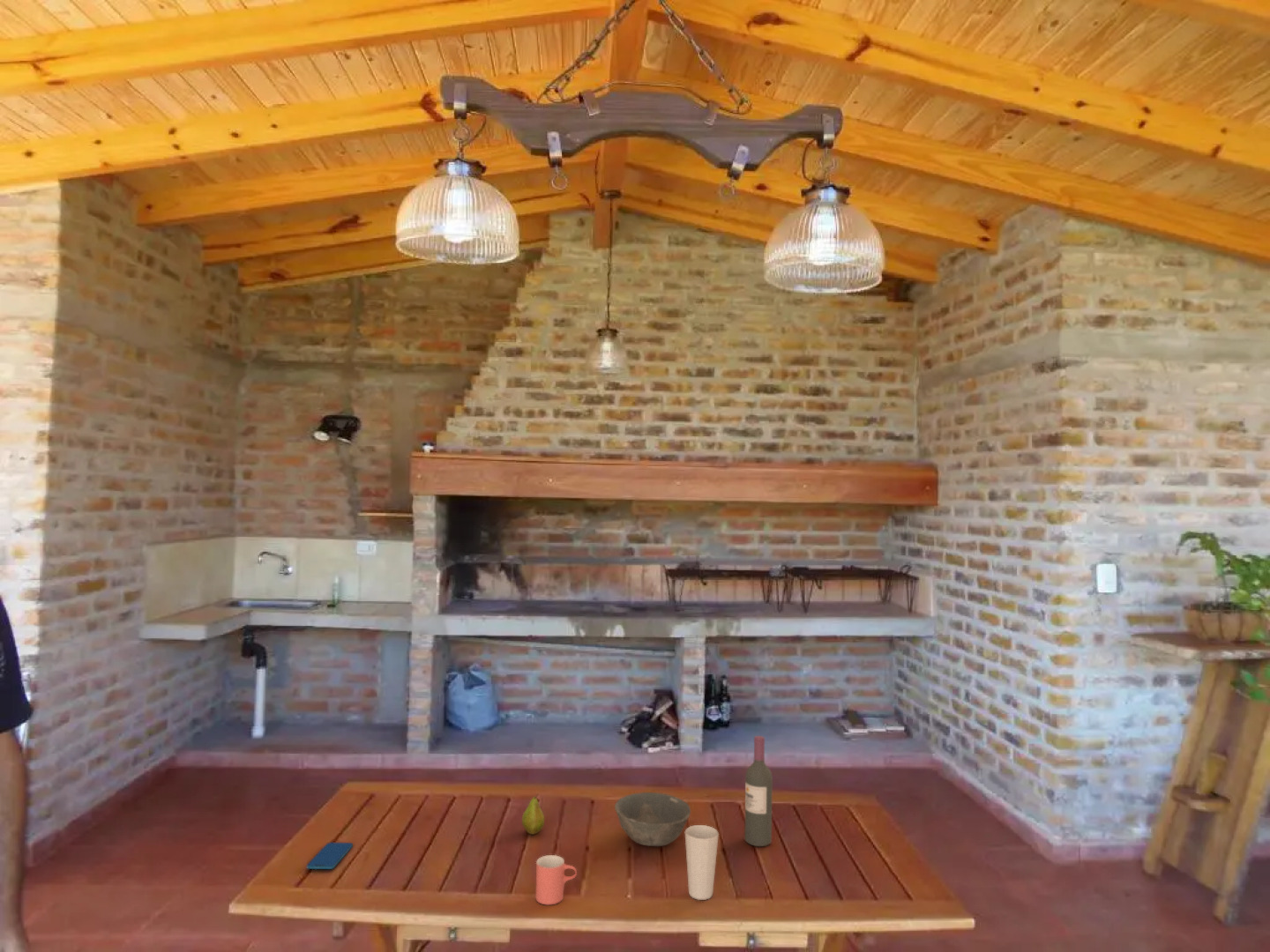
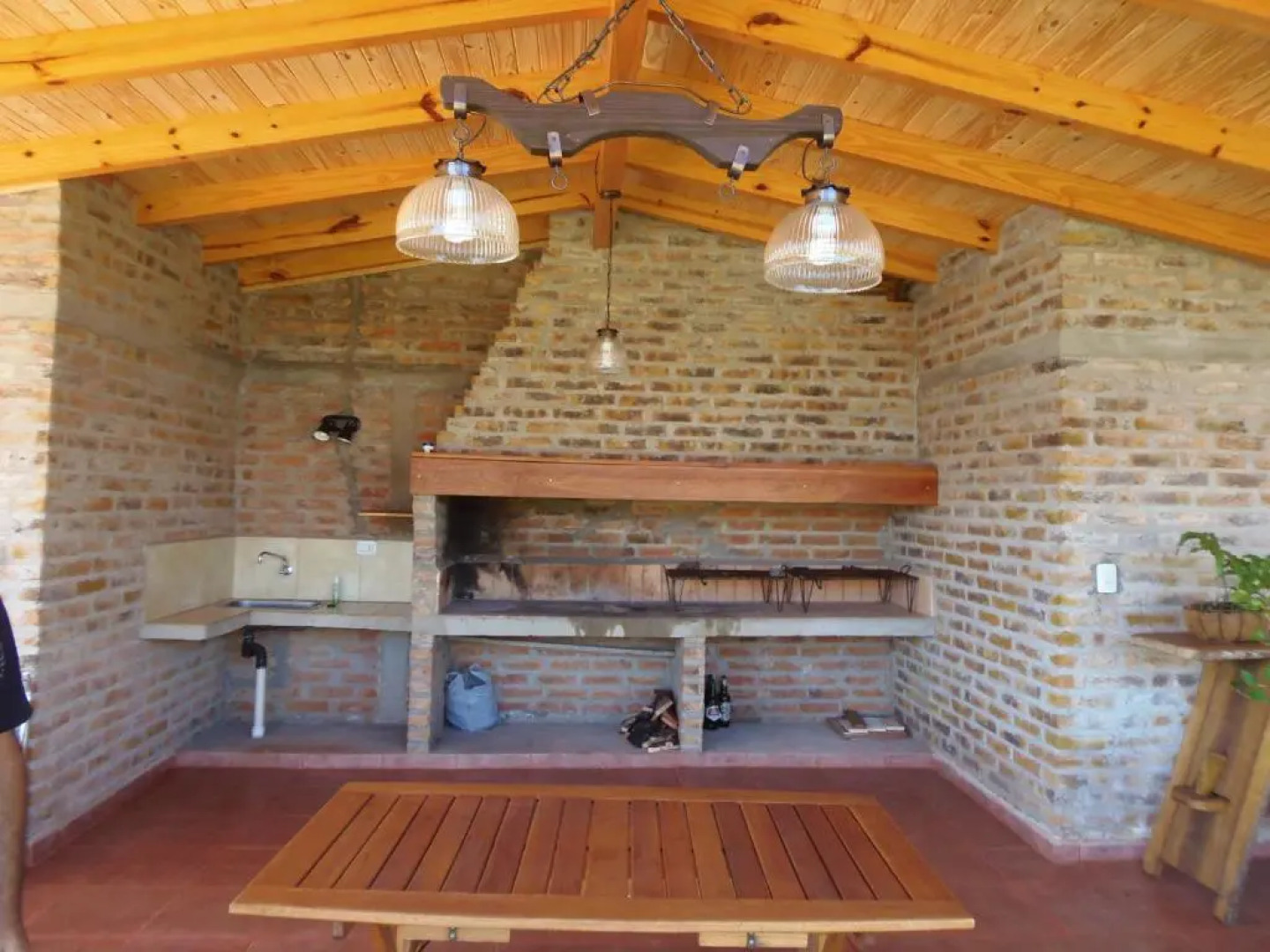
- smartphone (330, 855)
- bowl (652, 823)
- wine bottle (758, 789)
- fruit (534, 812)
- cup (556, 879)
- cup (701, 862)
